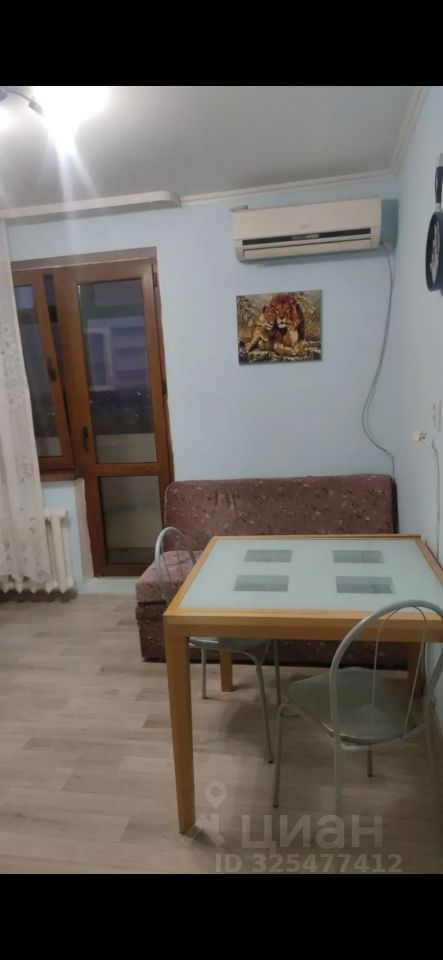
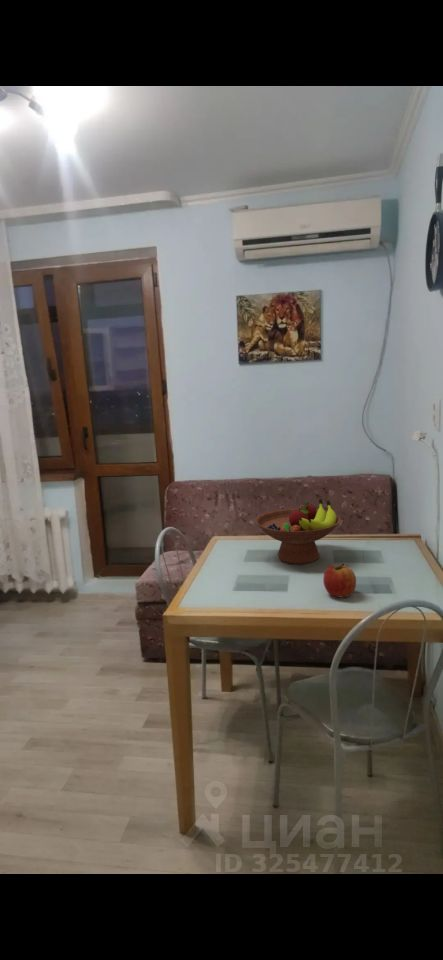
+ fruit bowl (297, 530)
+ apple (339, 579)
